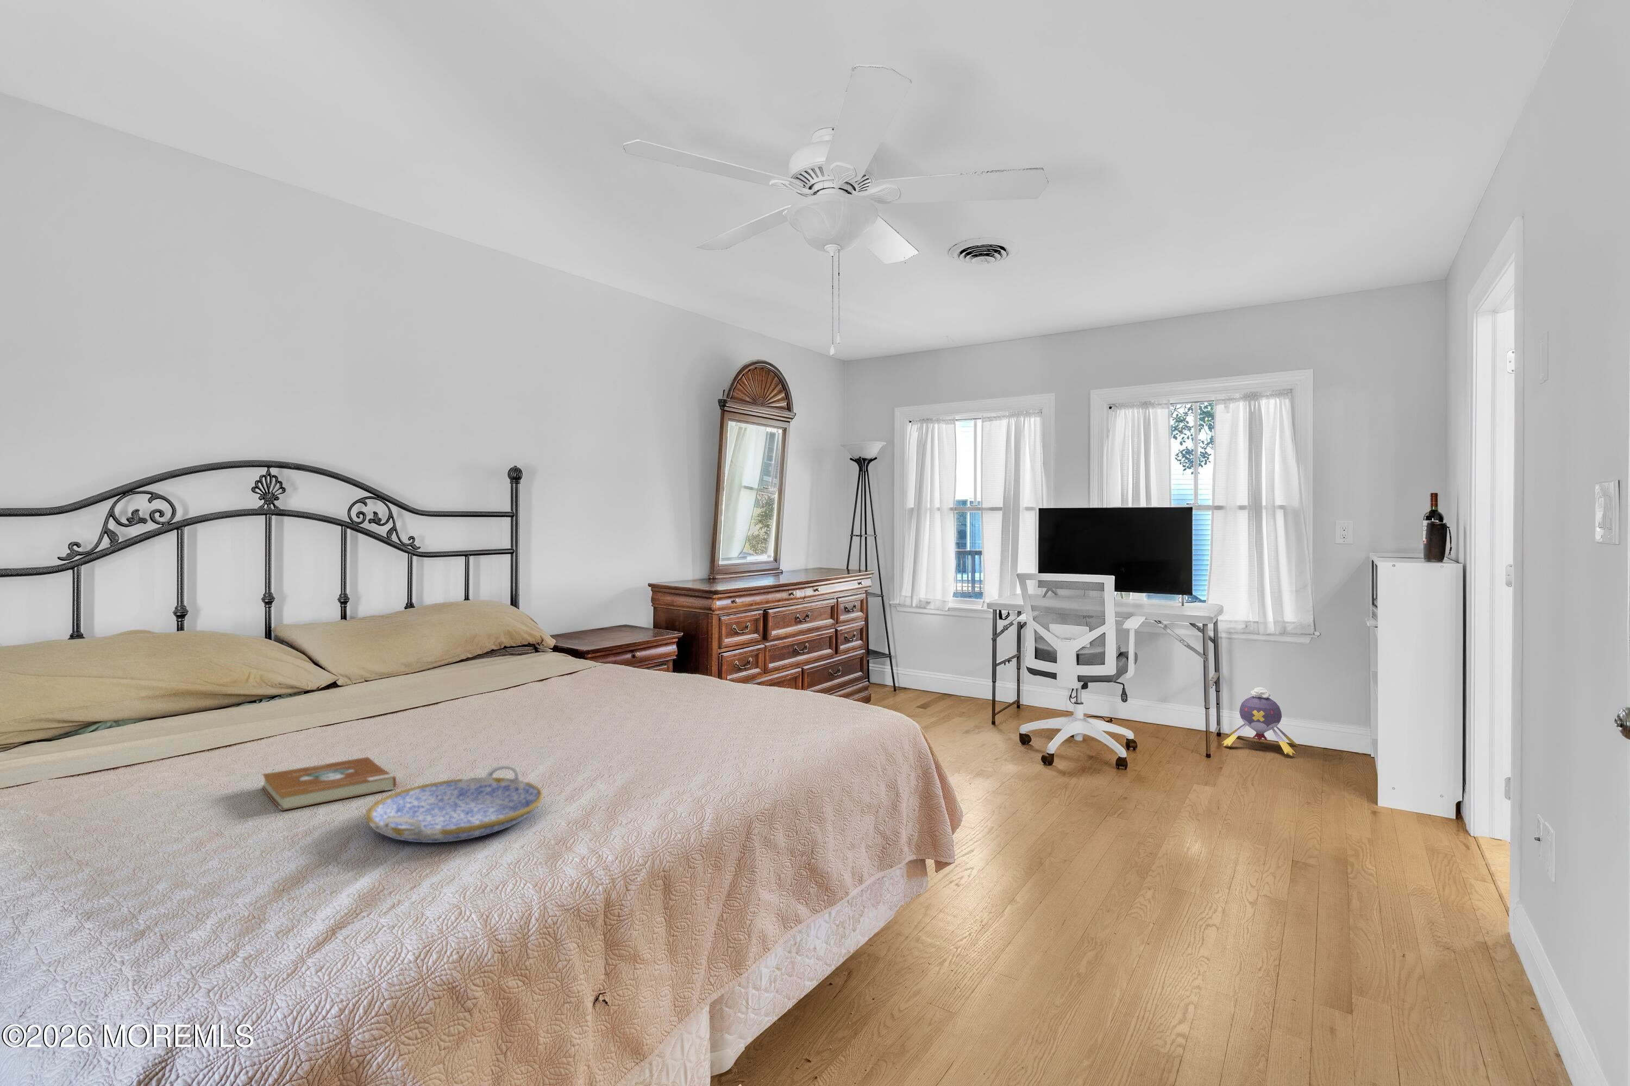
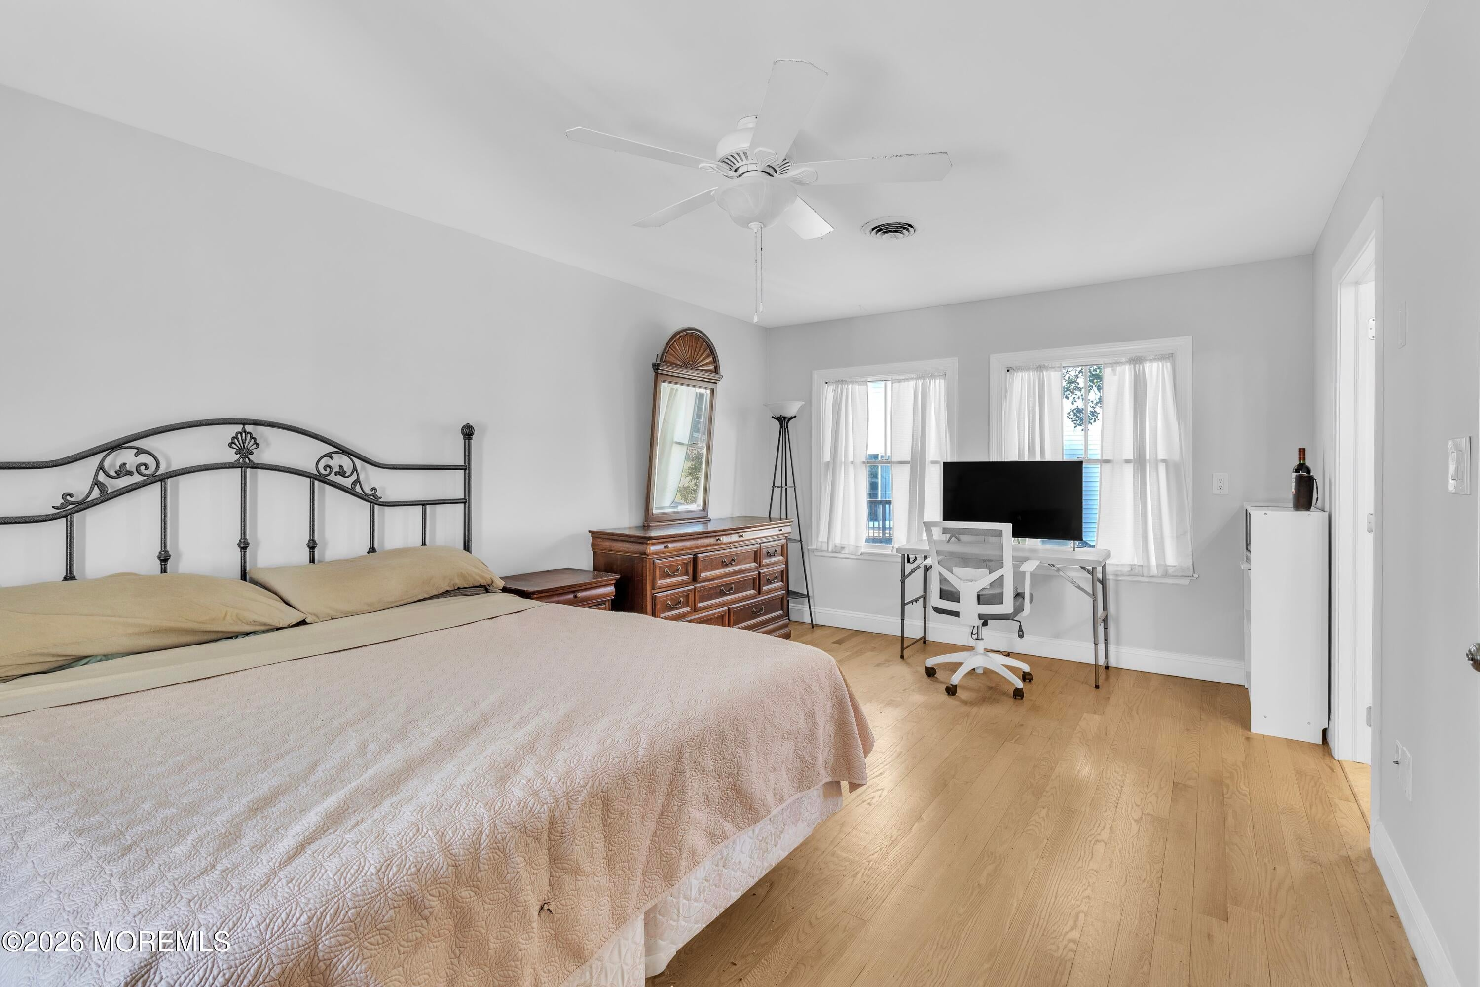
- plush toy (1260, 716)
- serving tray (457, 805)
- book (329, 781)
